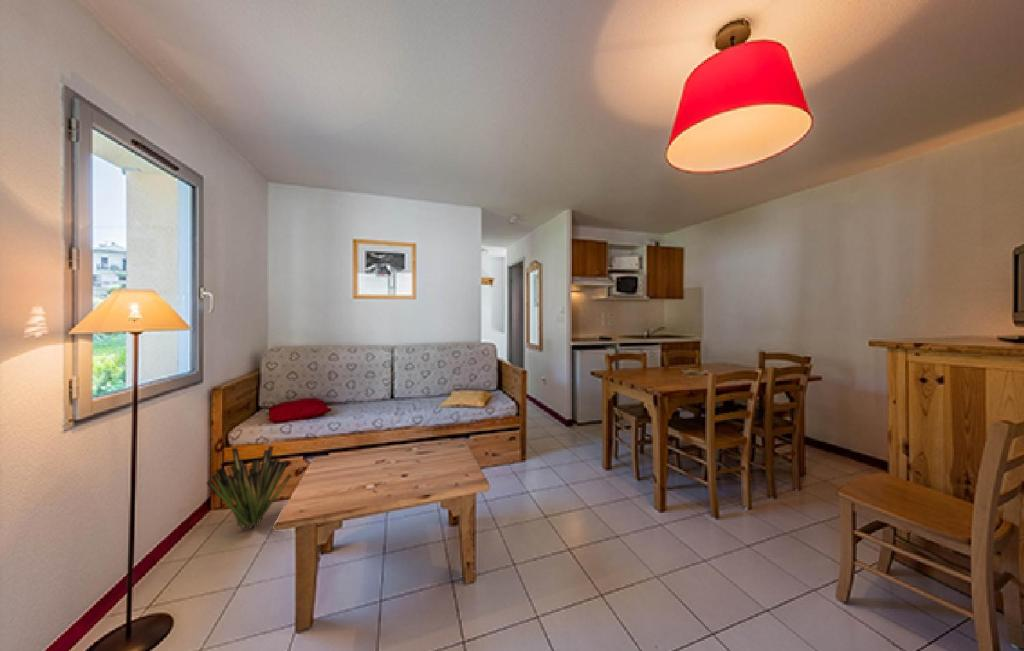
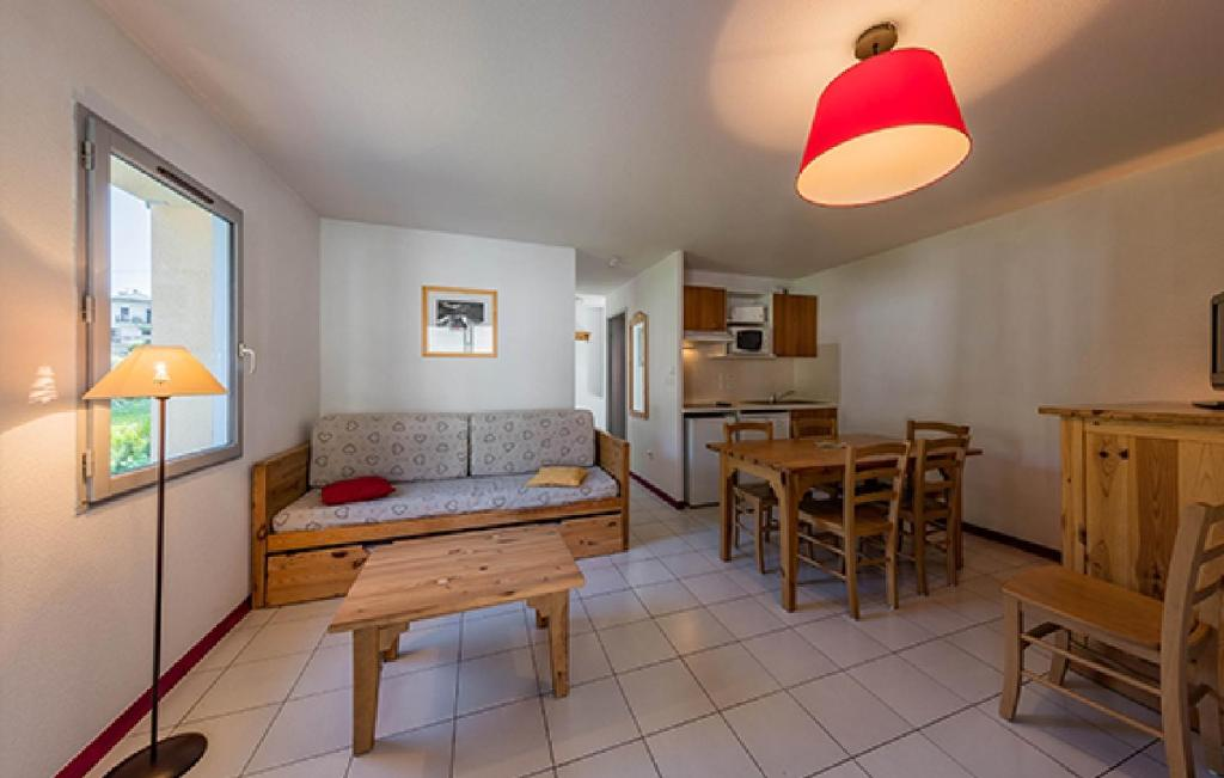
- decorative plant (254, 486)
